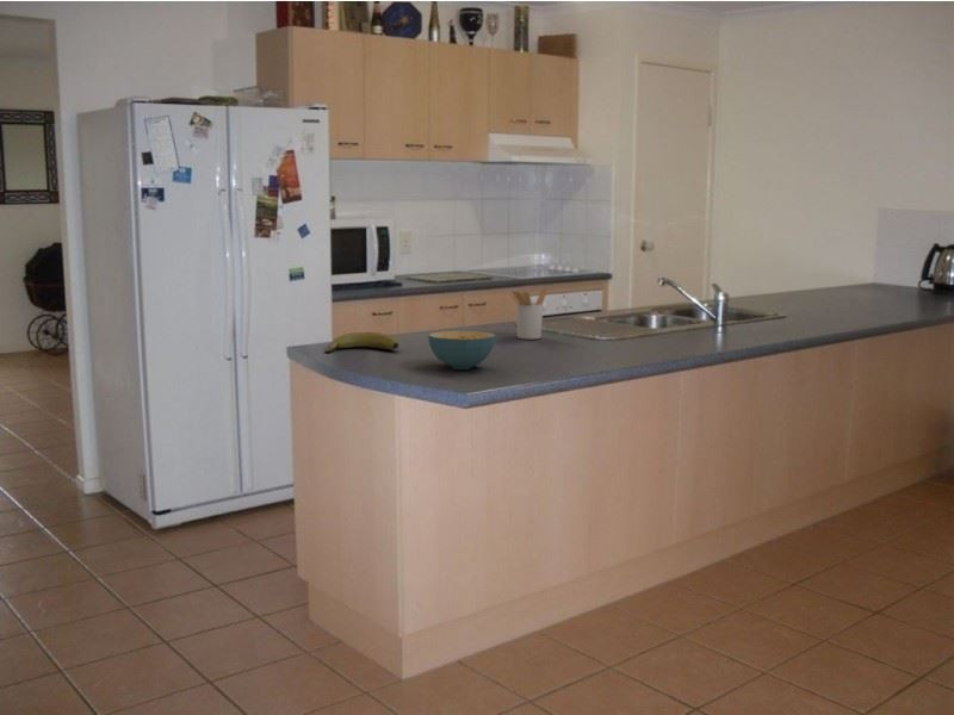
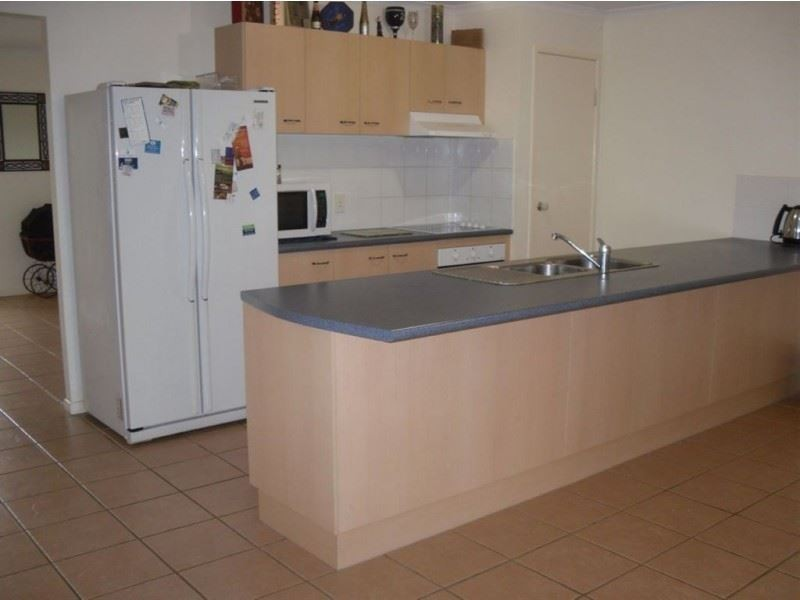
- utensil holder (526, 312)
- cereal bowl (461, 350)
- banana (358, 342)
